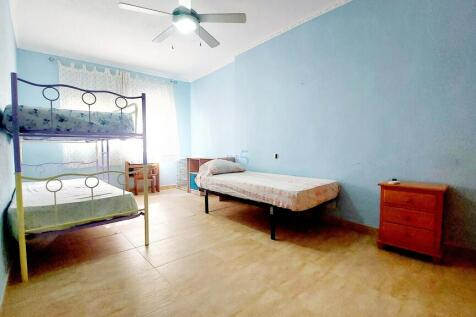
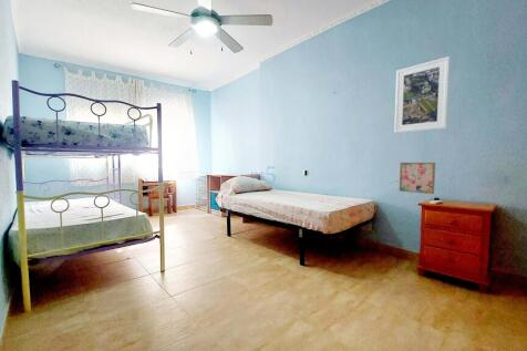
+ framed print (420, 97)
+ wall art (416, 177)
